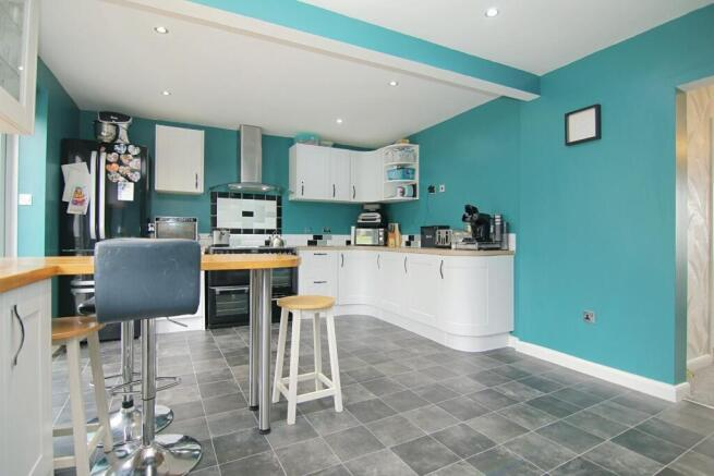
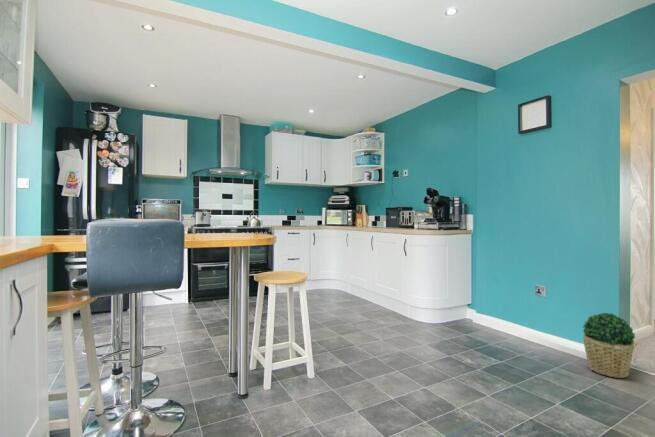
+ potted plant (607, 342)
